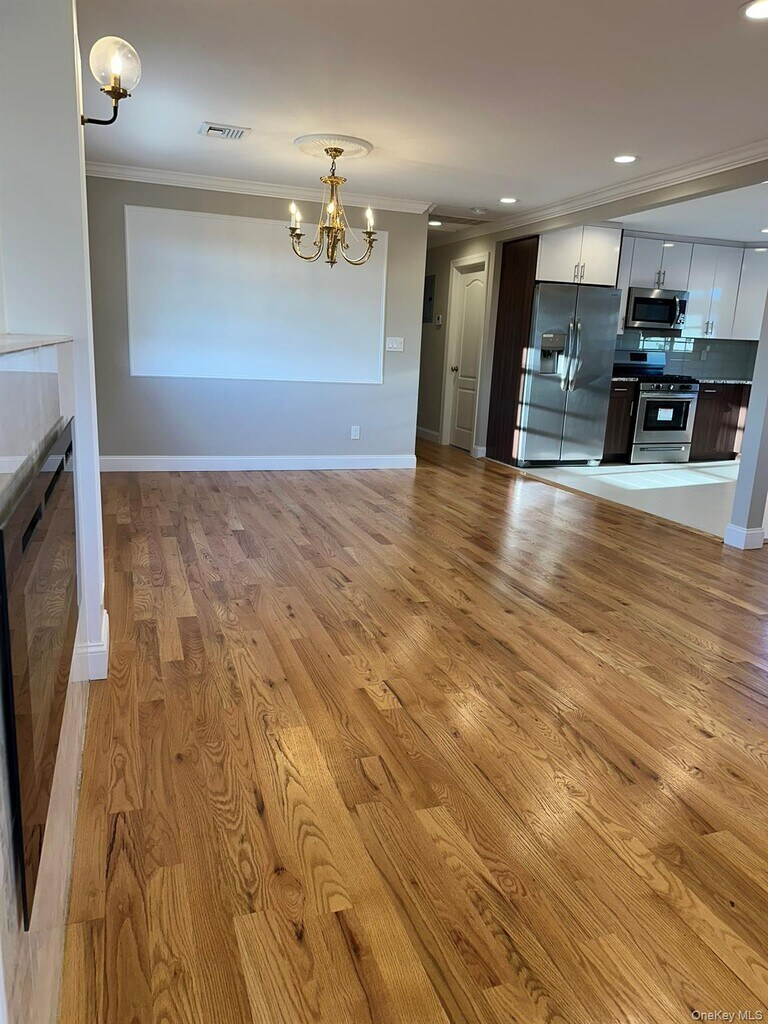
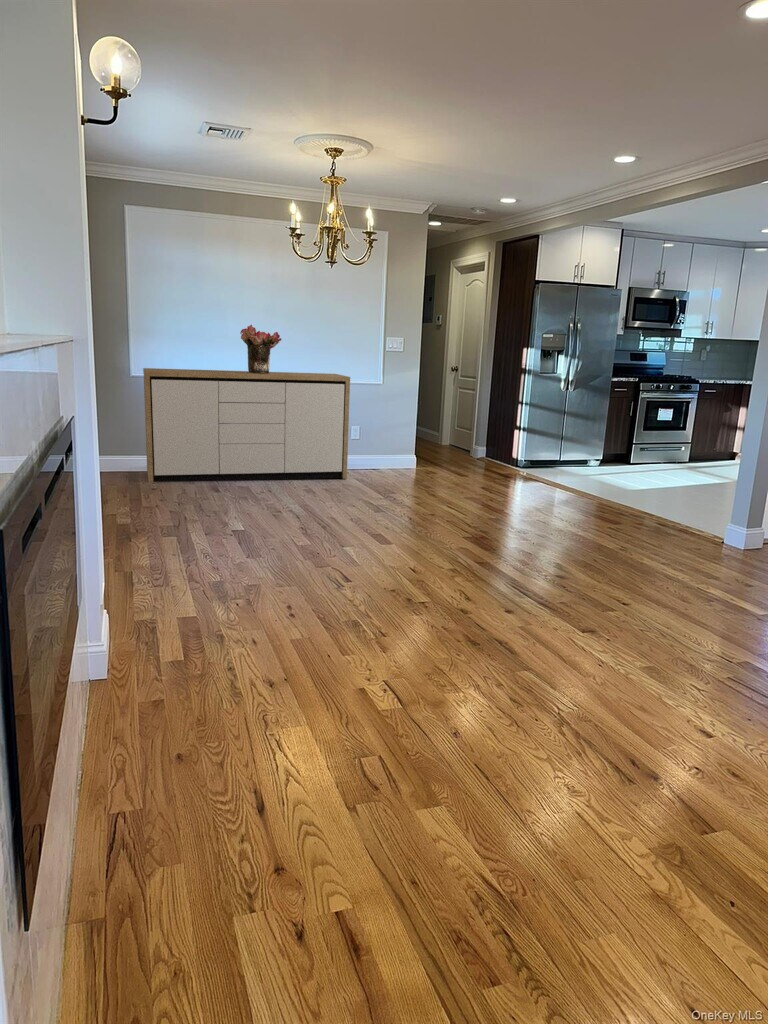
+ sideboard (248, 424)
+ bouquet (260, 349)
